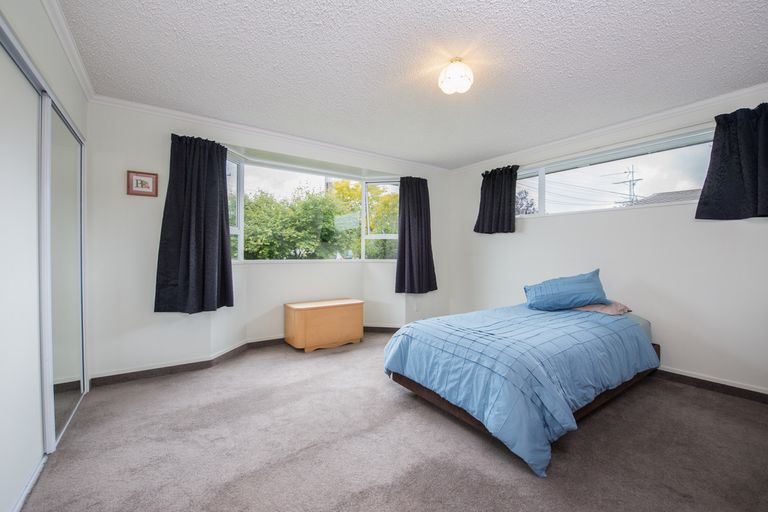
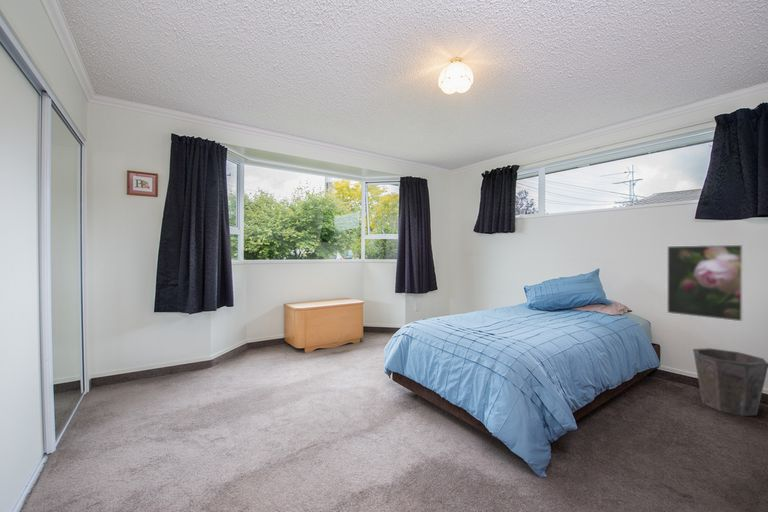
+ waste bin (727, 381)
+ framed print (702, 281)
